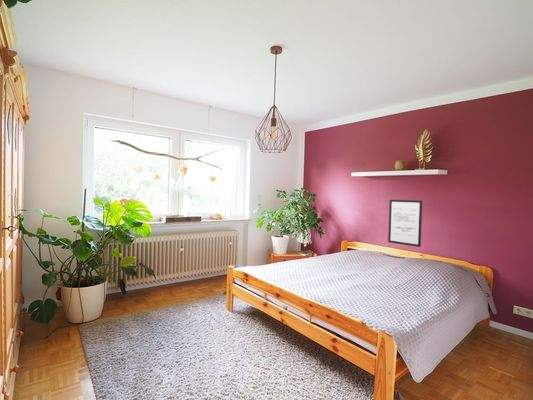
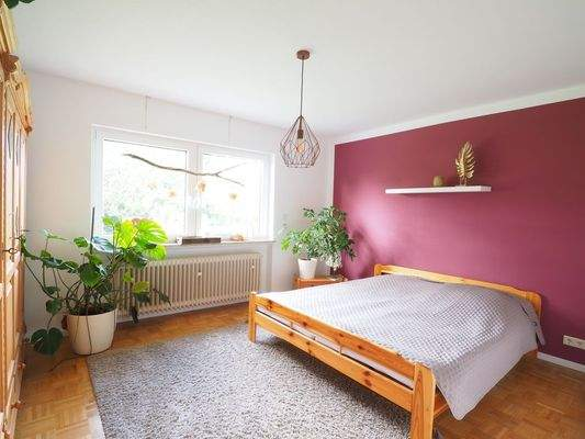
- wall art (404, 222)
